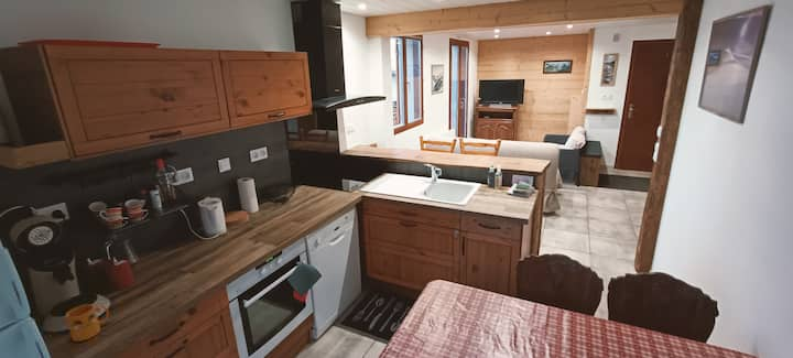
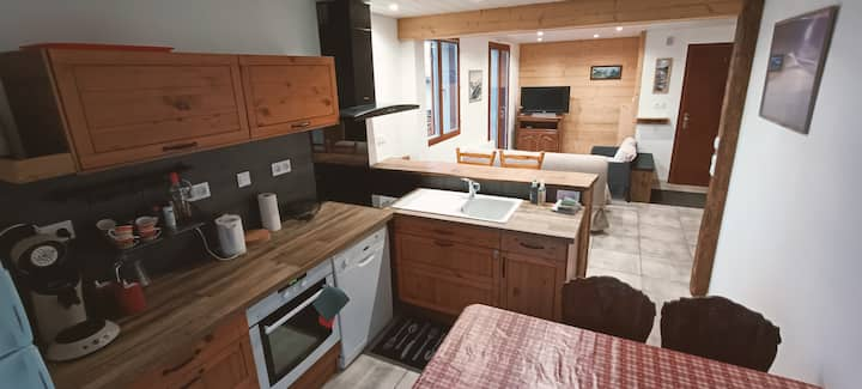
- mug (89, 319)
